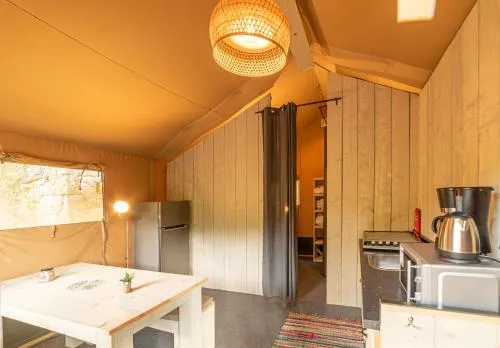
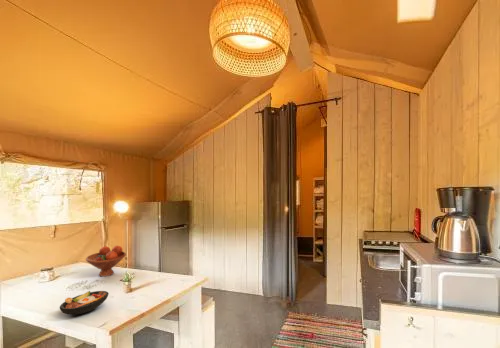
+ fruit bowl (106, 261)
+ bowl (85, 303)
